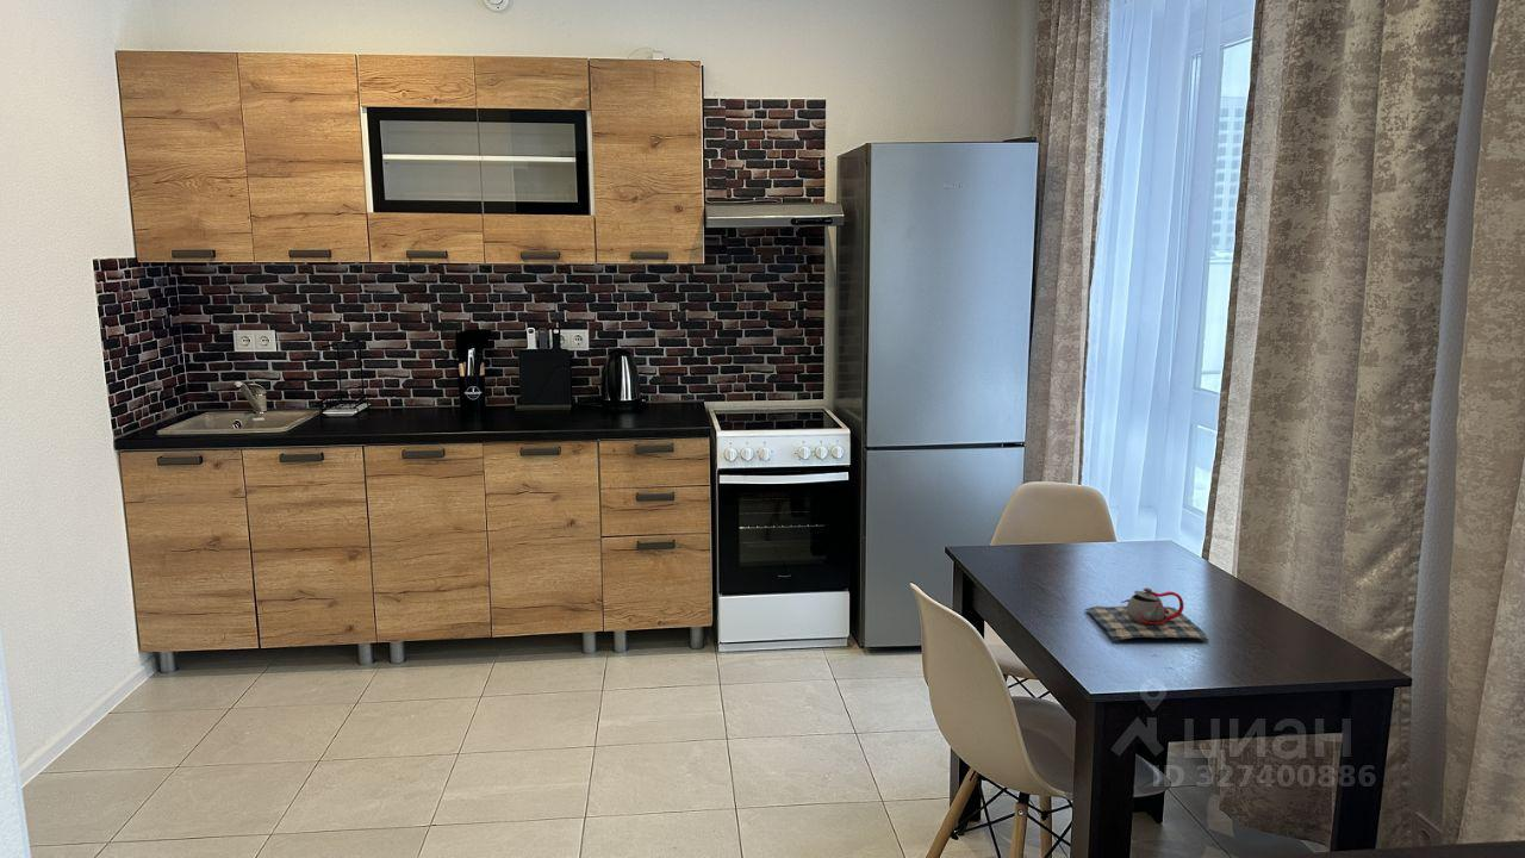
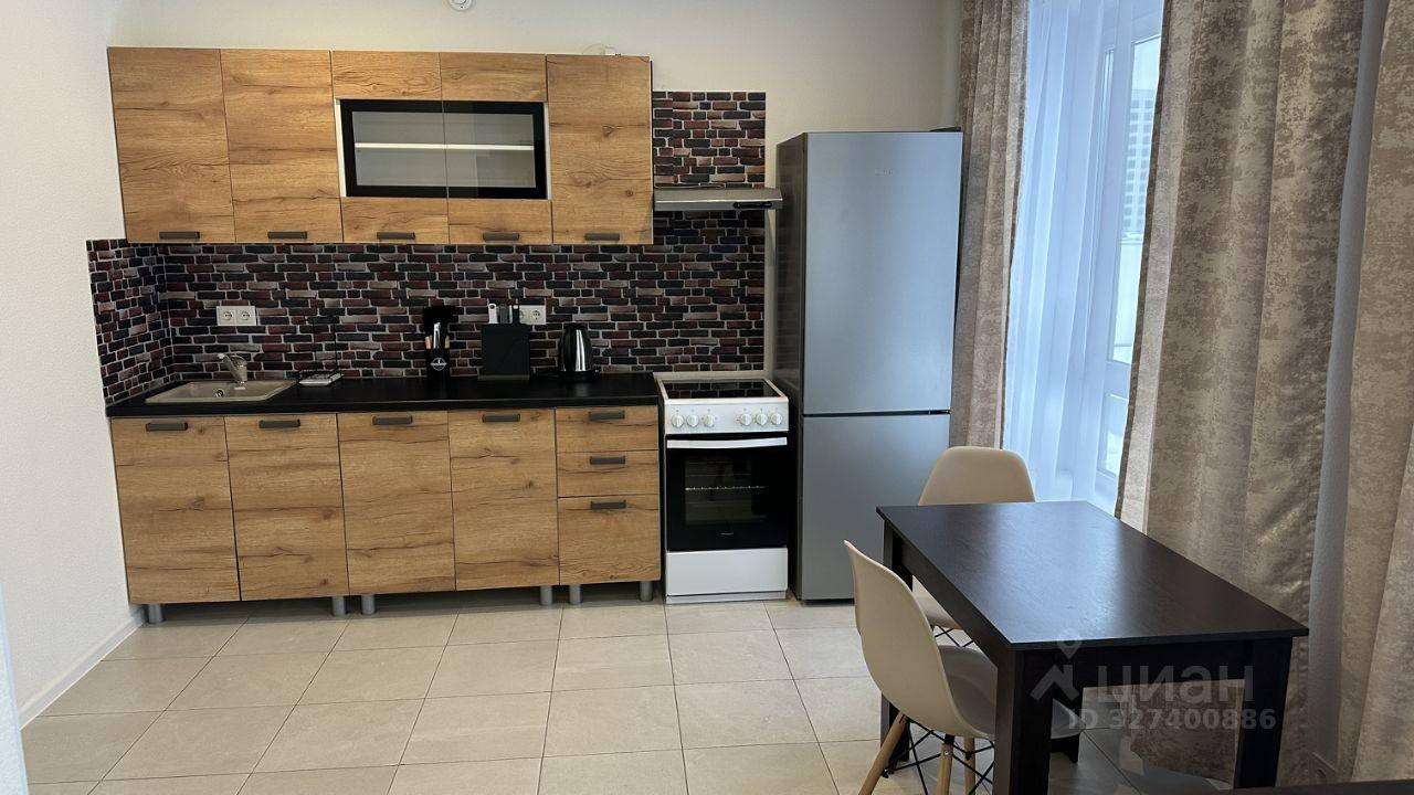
- teapot (1145, 607)
